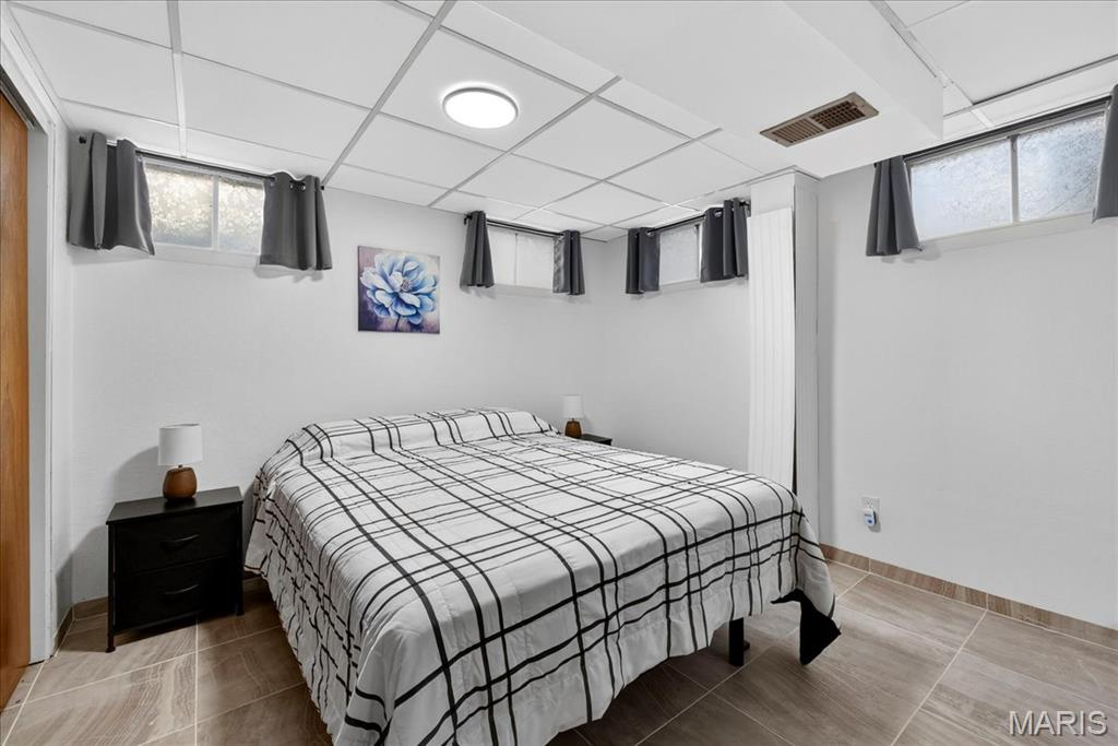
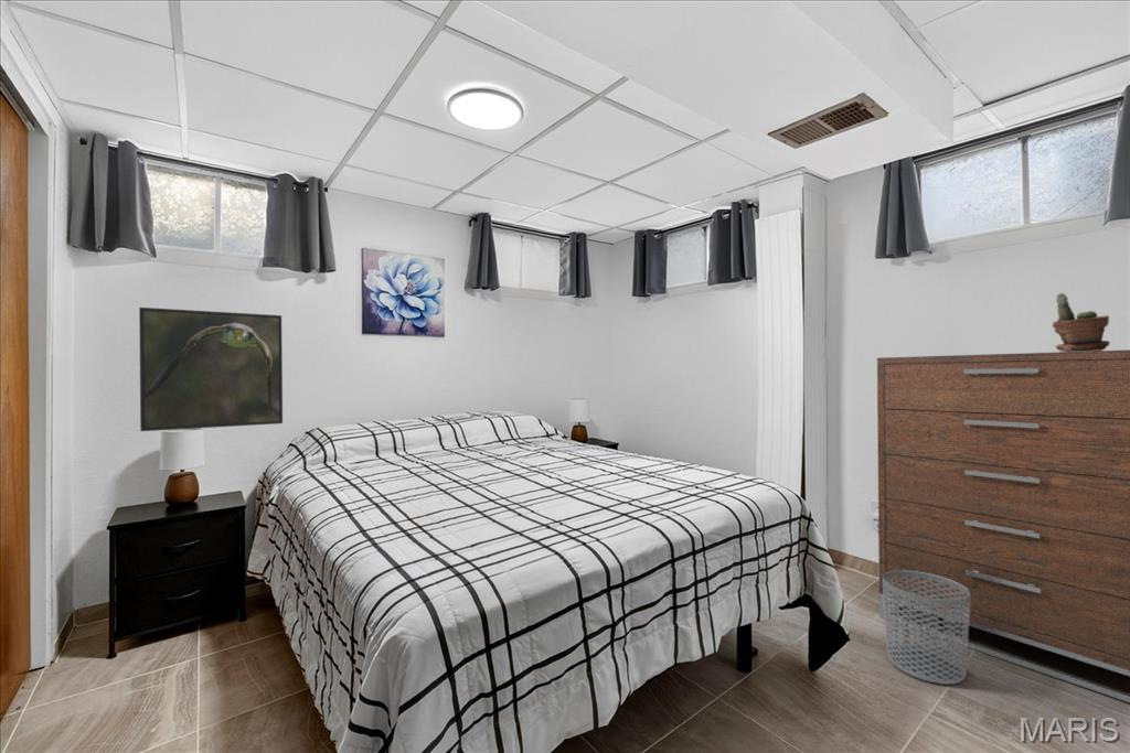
+ dresser (1014, 498)
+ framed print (215, 369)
+ waste bin (925, 625)
+ potted plant (1080, 321)
